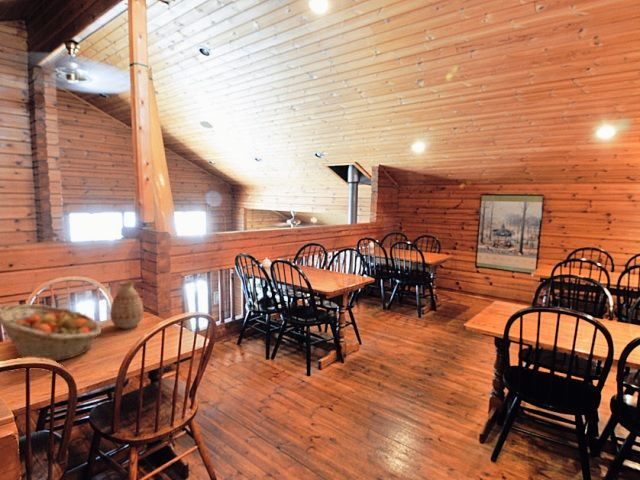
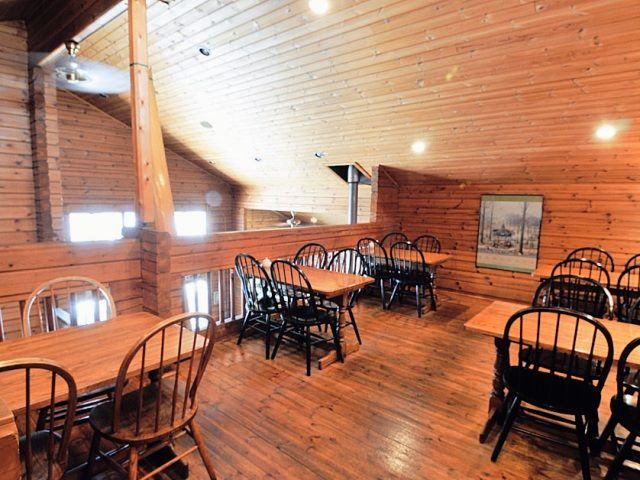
- vase (127, 304)
- fruit basket (51, 328)
